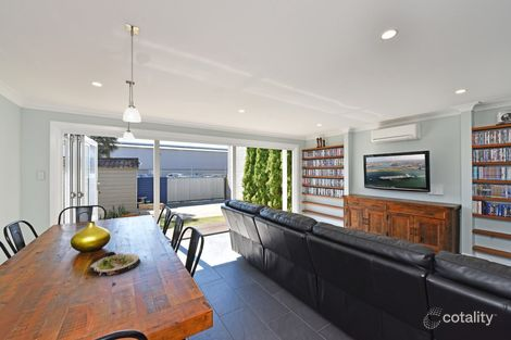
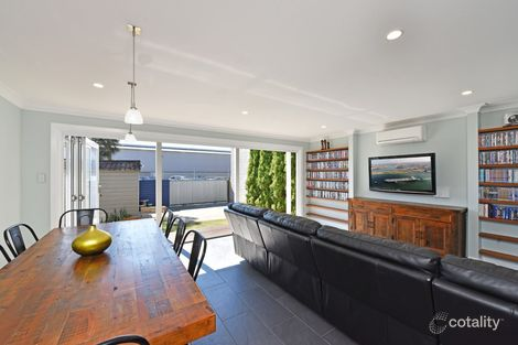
- salad plate (116, 261)
